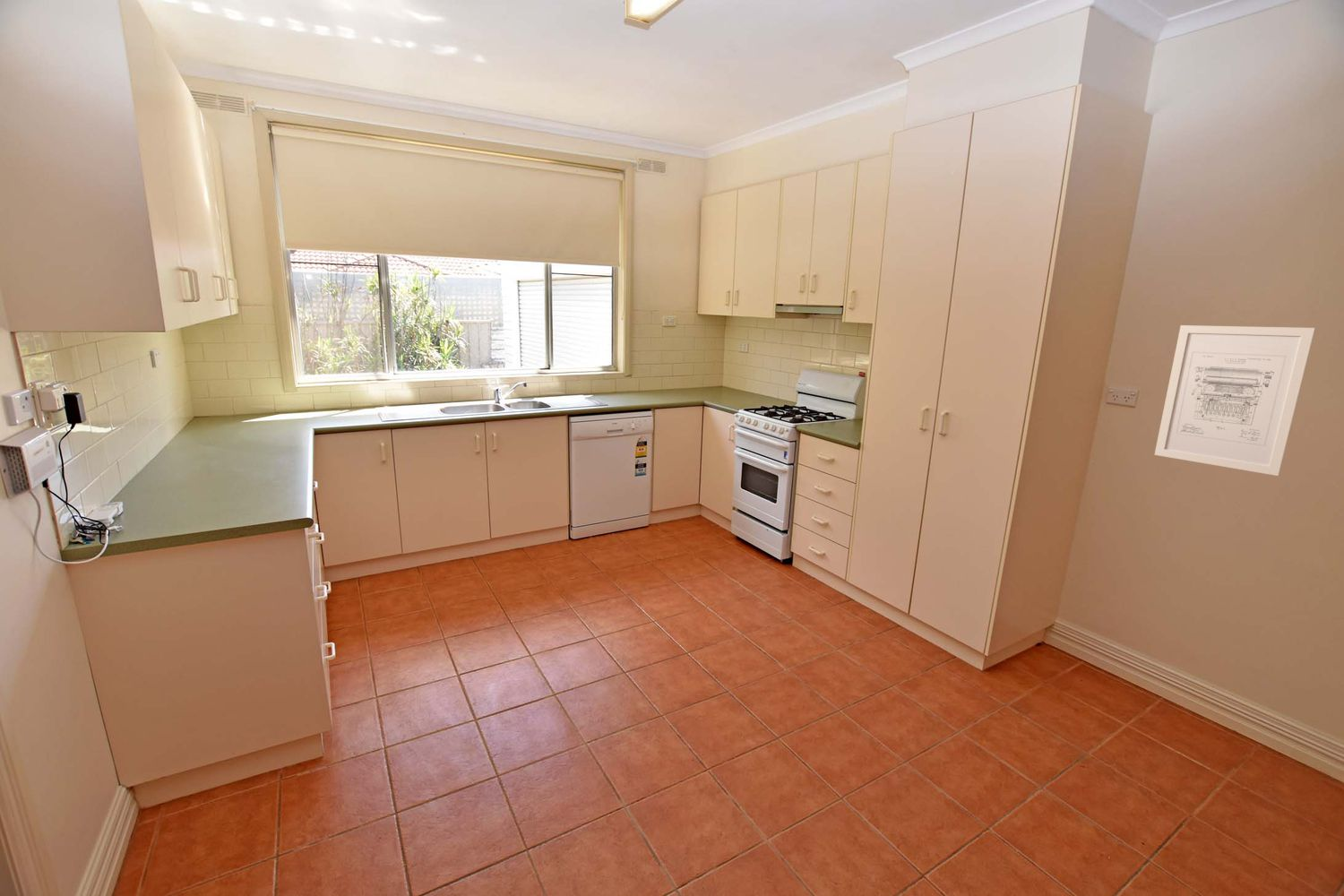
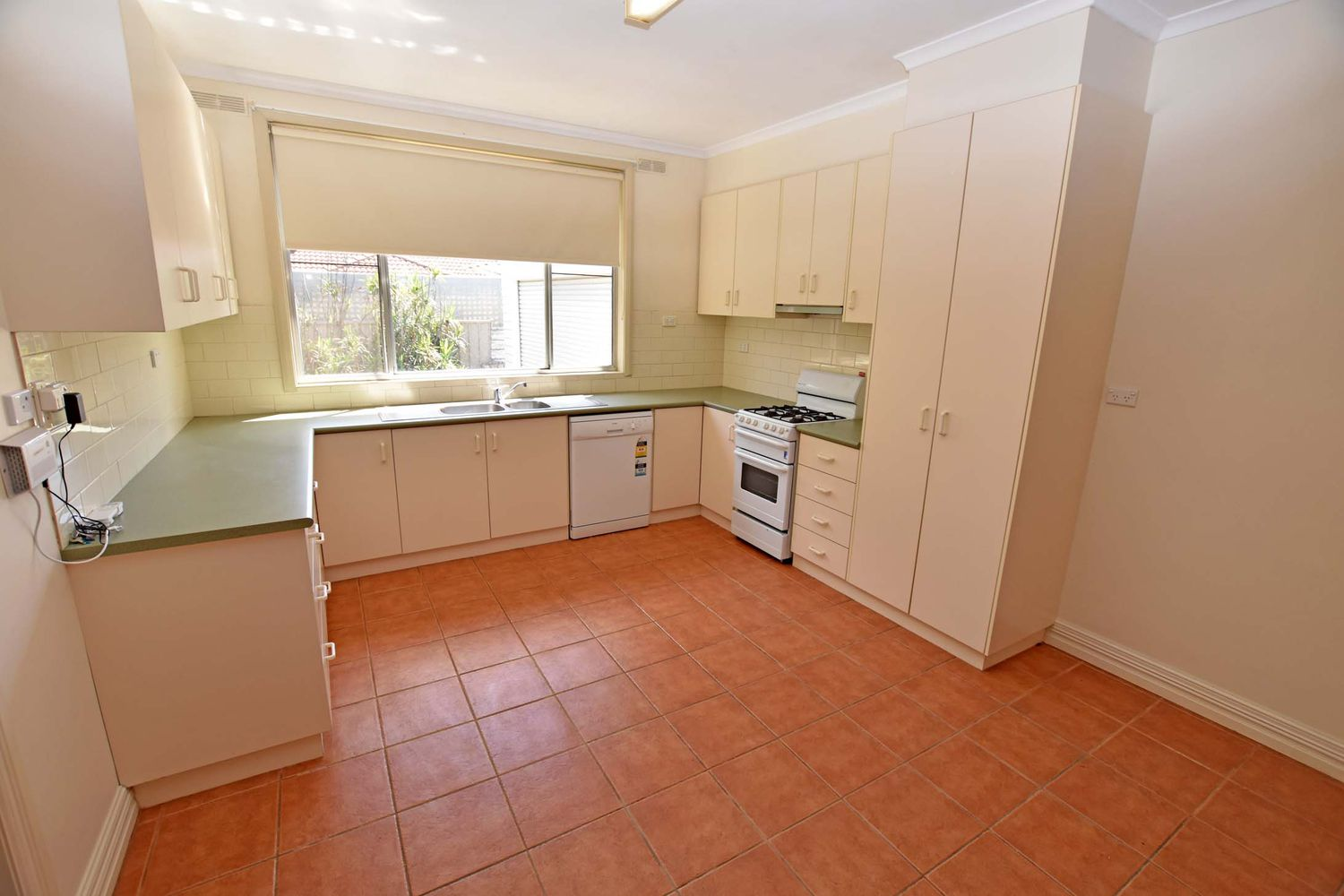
- wall art (1228, 397)
